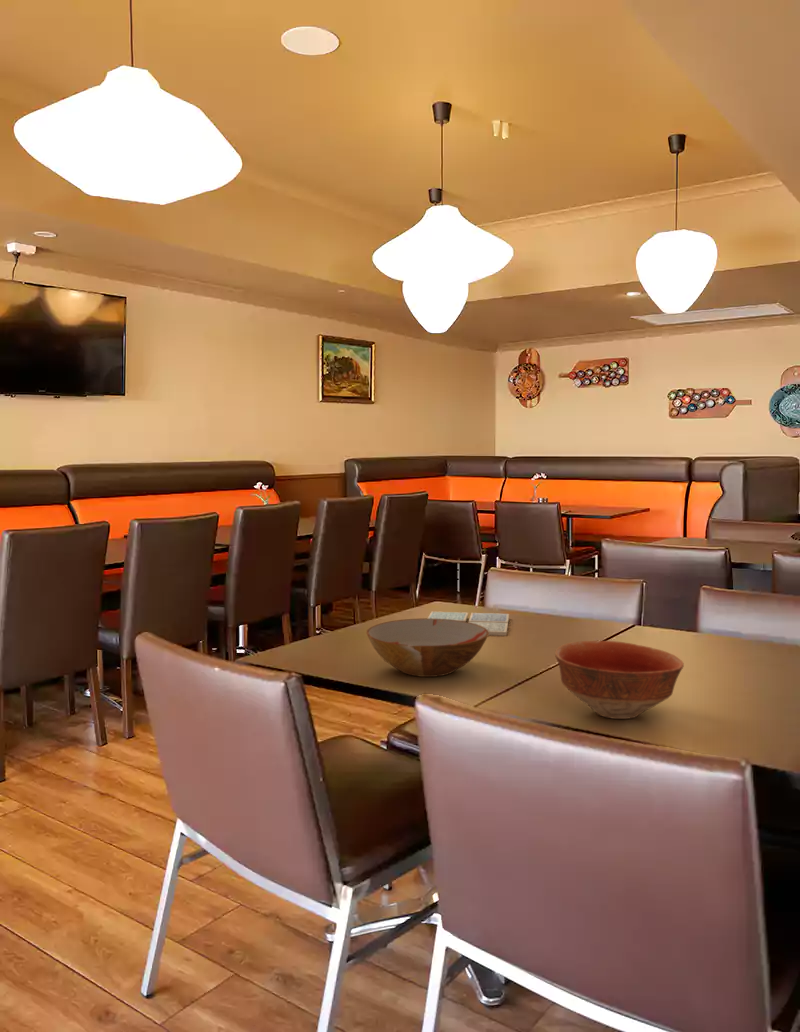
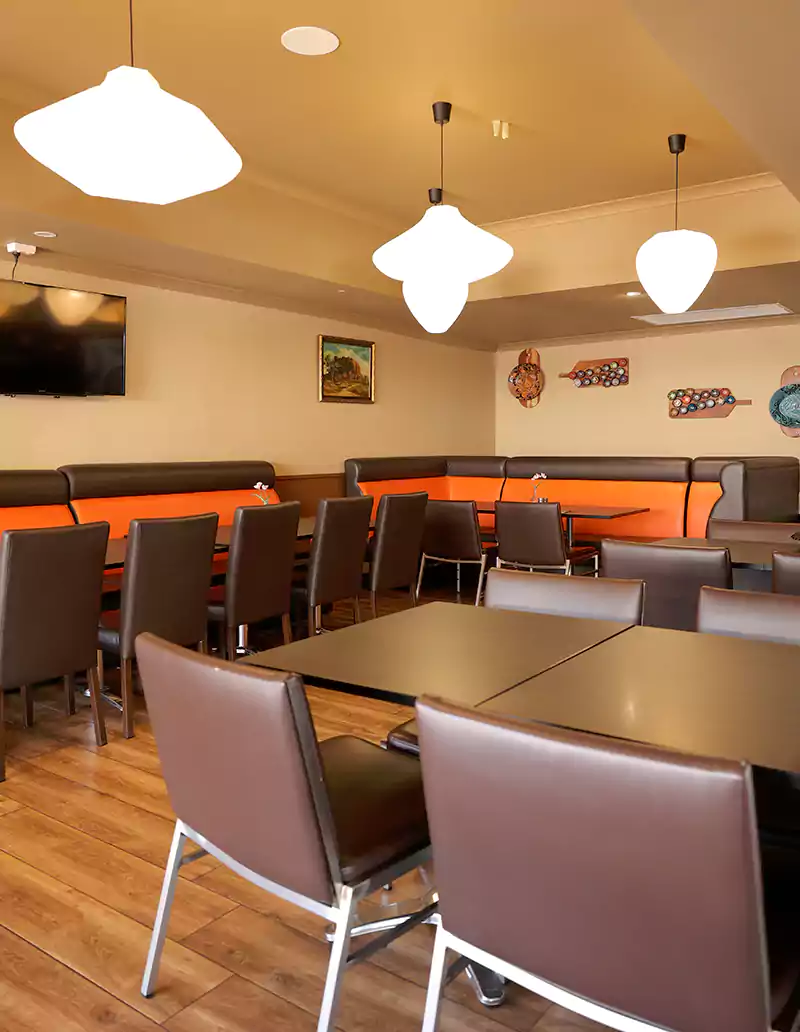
- bowl (618, 683)
- bowl (427, 650)
- drink coaster (465, 621)
